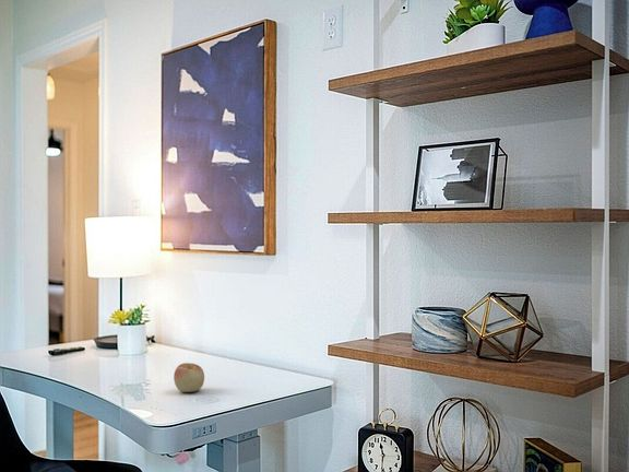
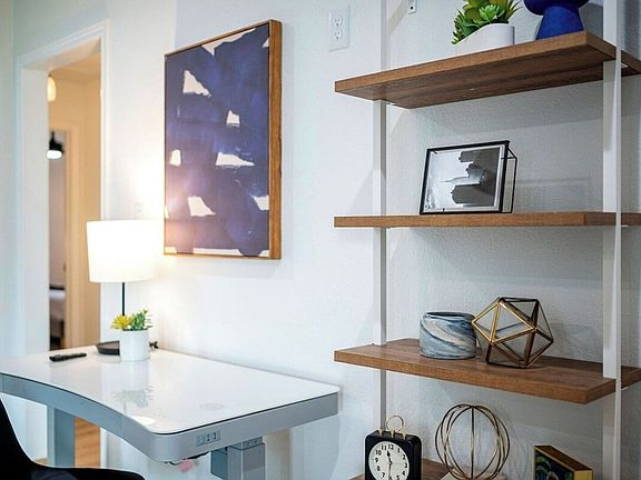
- apple (189, 377)
